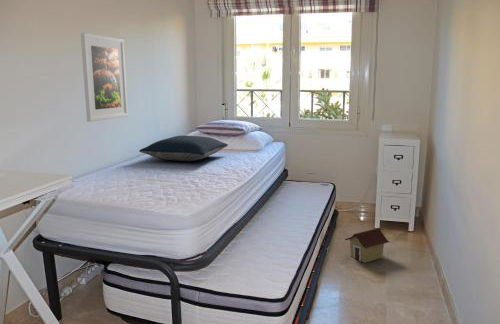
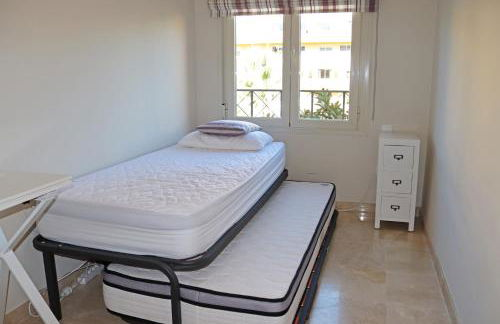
- pillow (186, 147)
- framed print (106, 78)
- toy house (367, 244)
